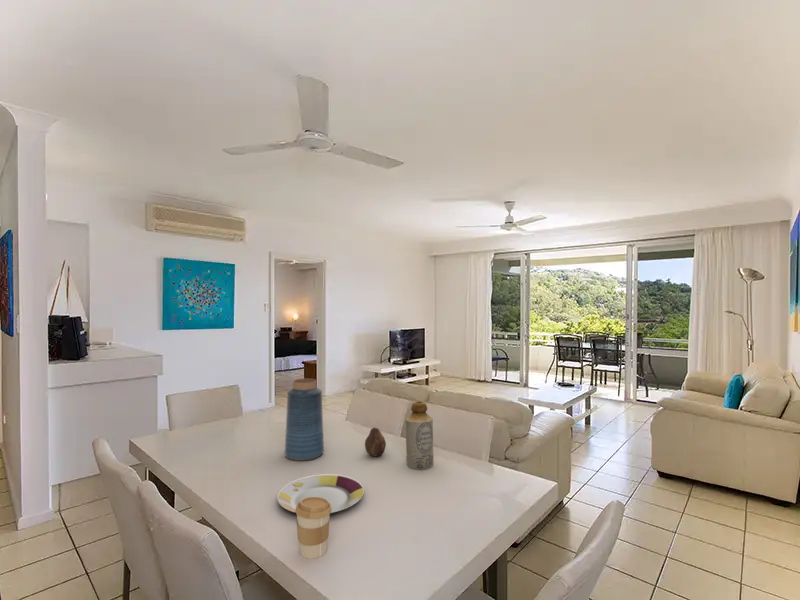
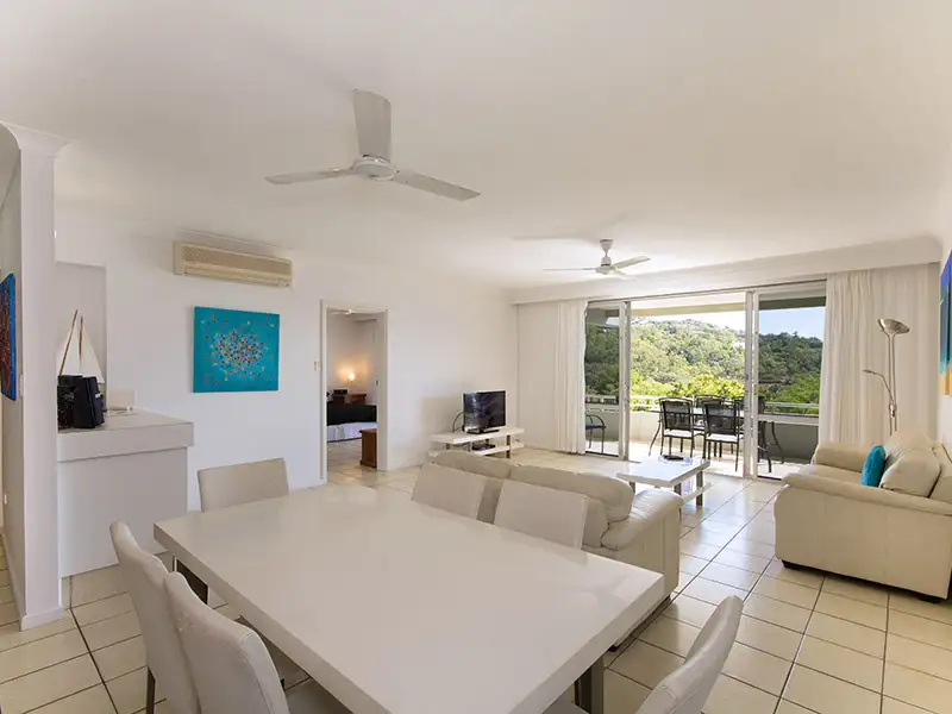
- plate (321, 495)
- bottle (419, 433)
- vase (304, 417)
- fruit (375, 441)
- coffee cup (313, 525)
